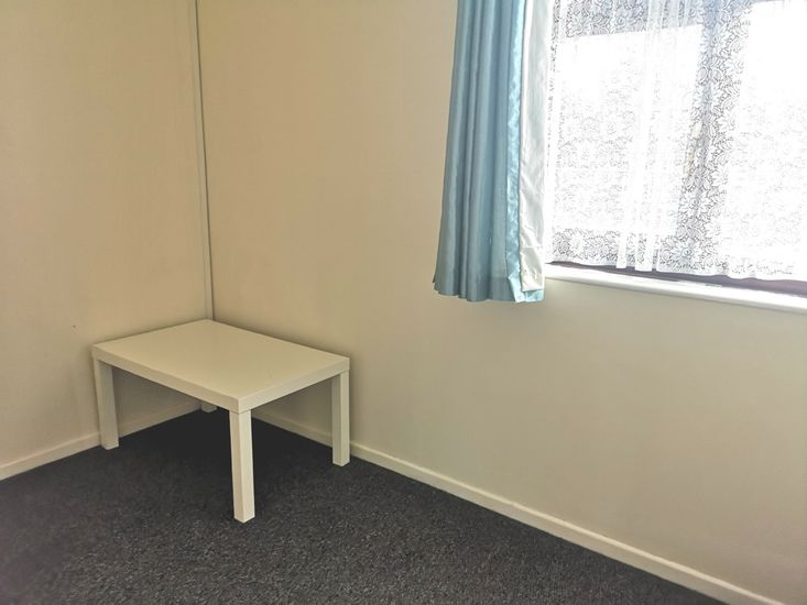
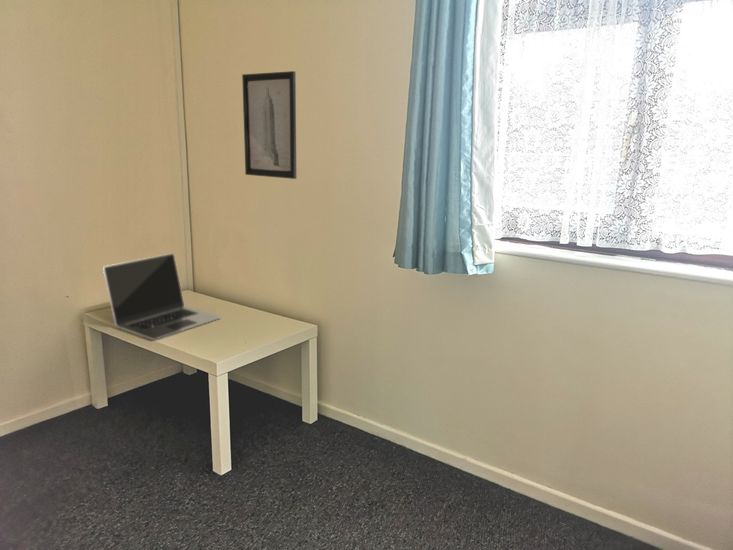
+ wall art (269, 125)
+ laptop (164, 293)
